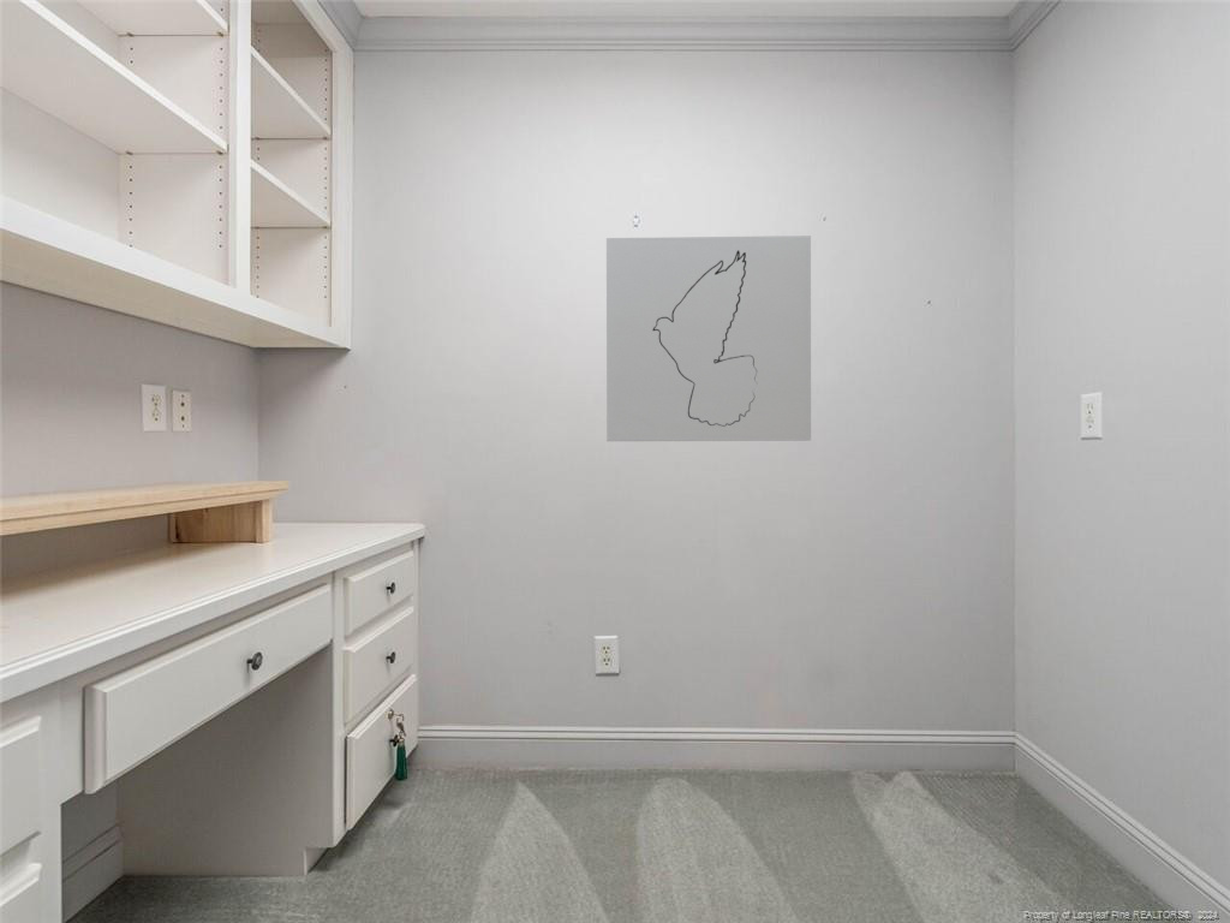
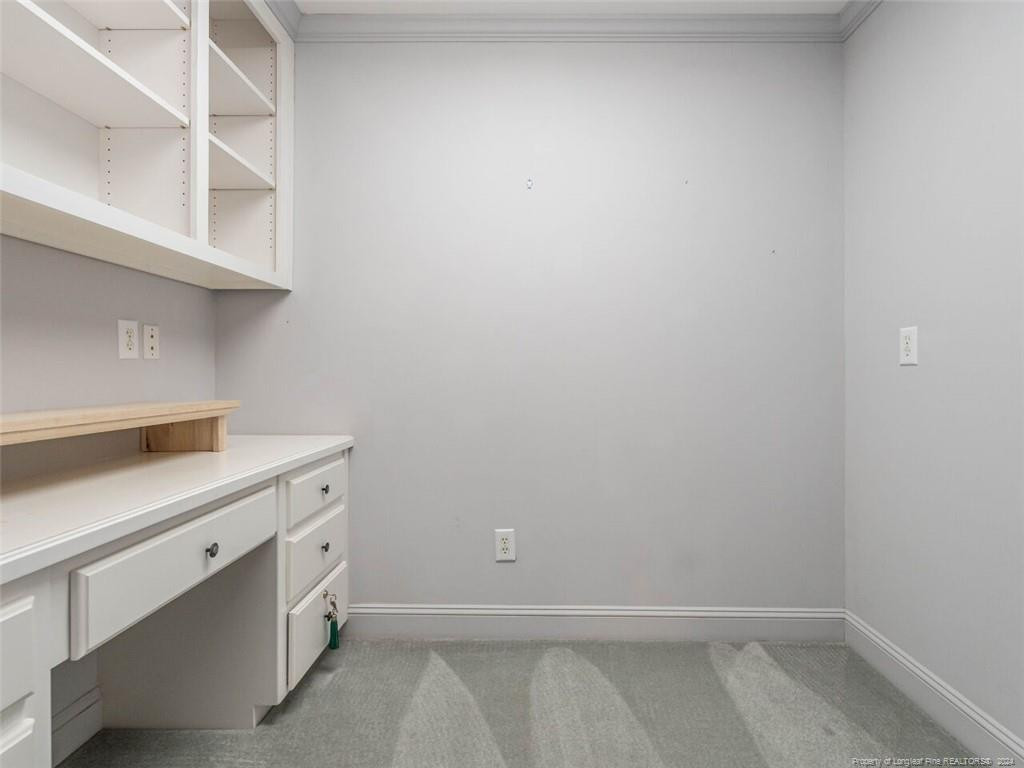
- wall art (707, 339)
